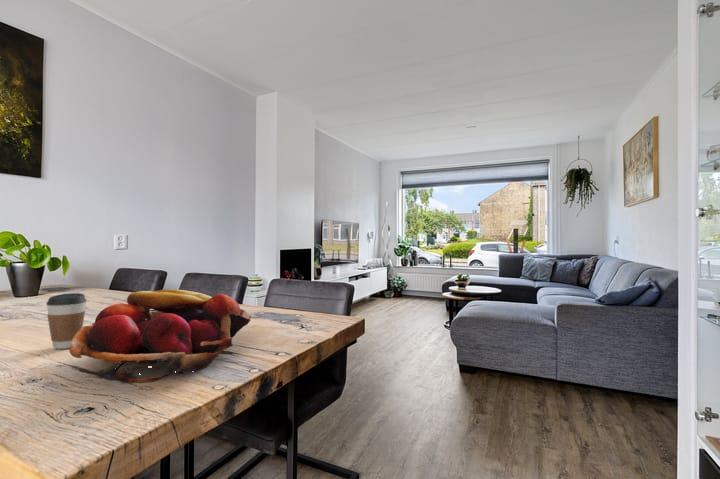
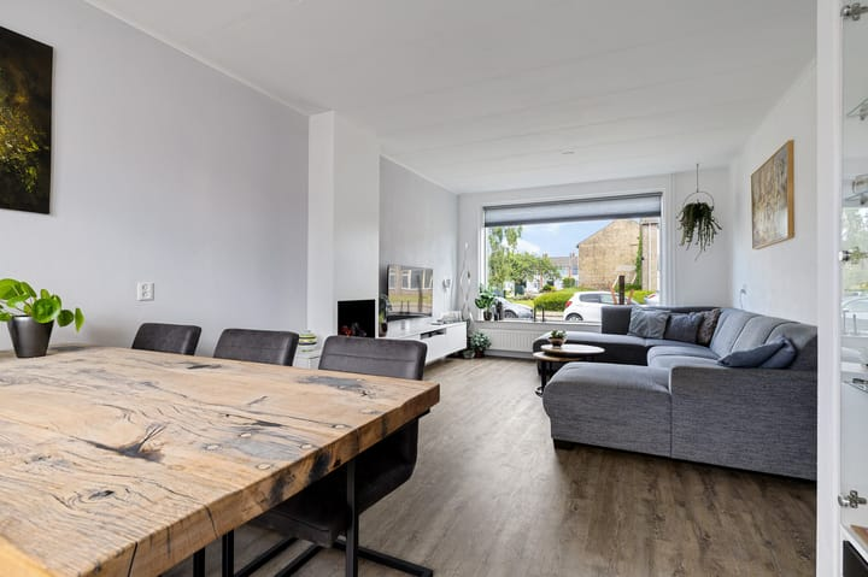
- fruit basket (167, 324)
- coffee cup (66, 320)
